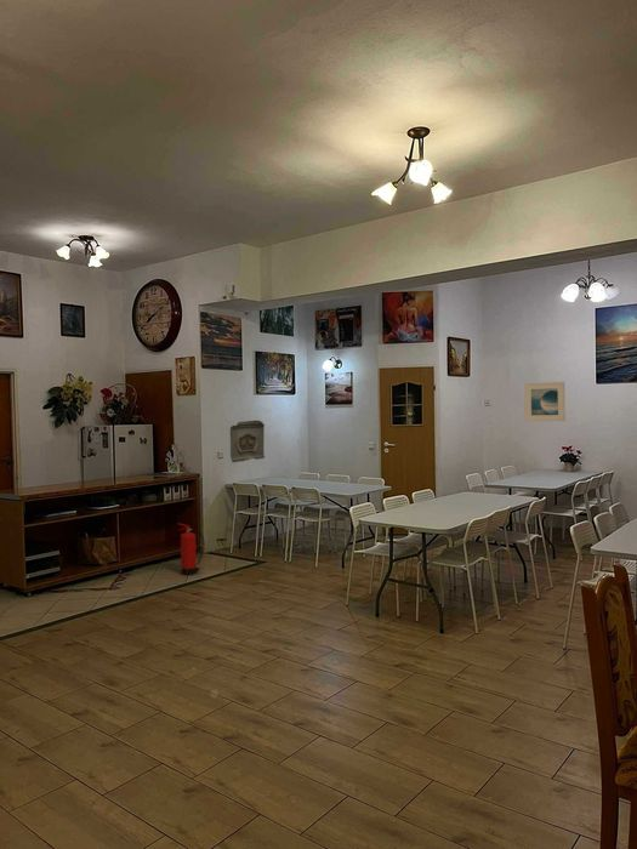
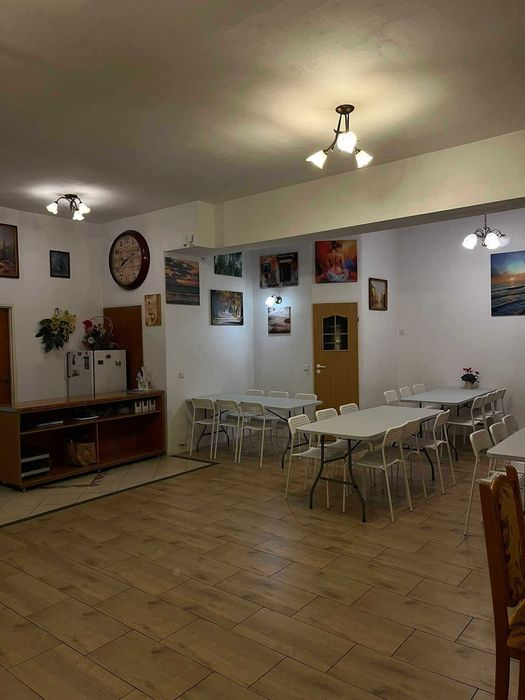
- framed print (544, 401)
- fire extinguisher (192, 548)
- relief panel (248, 440)
